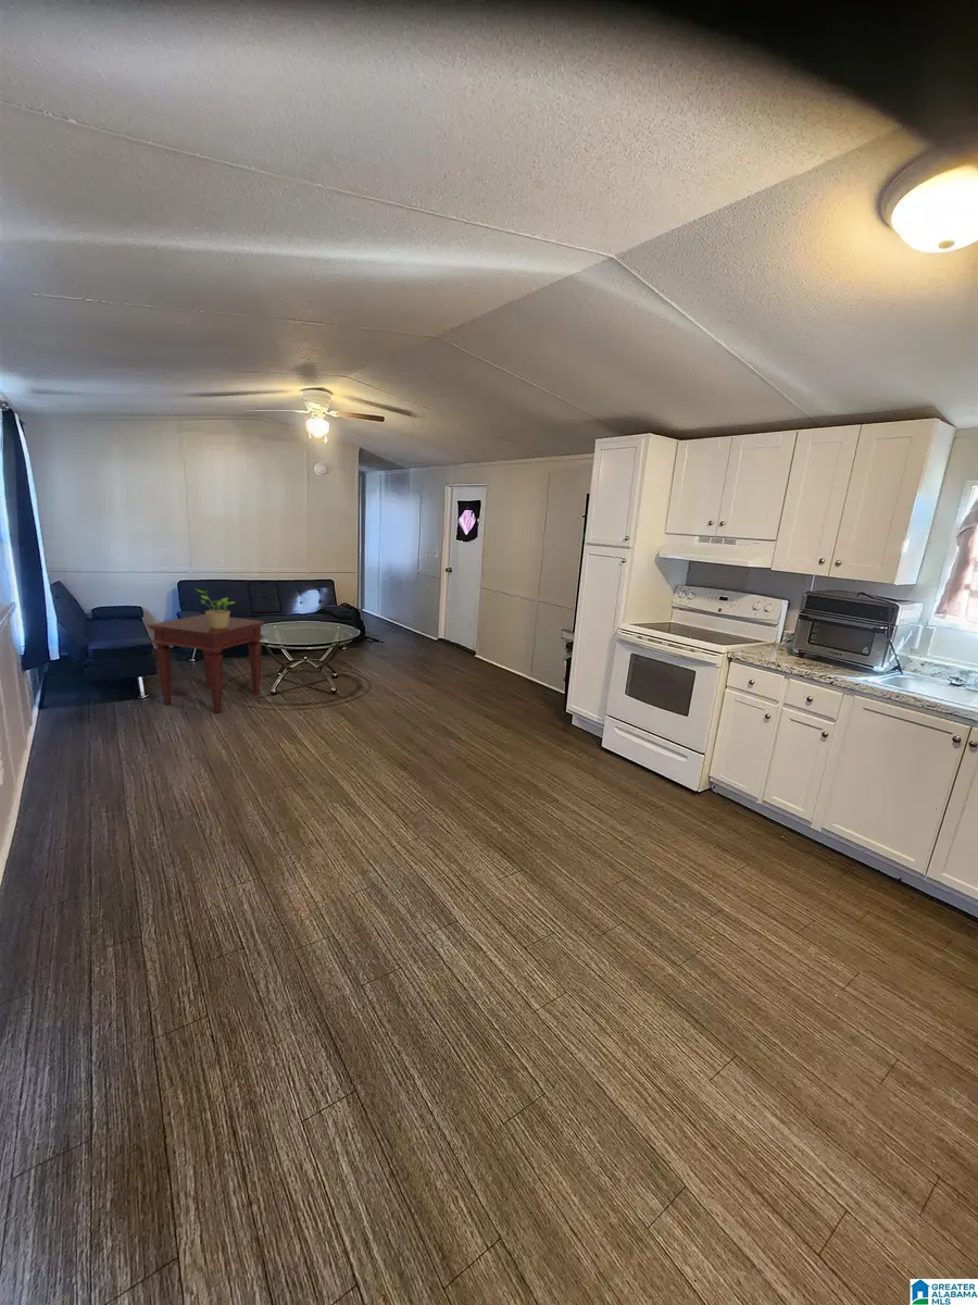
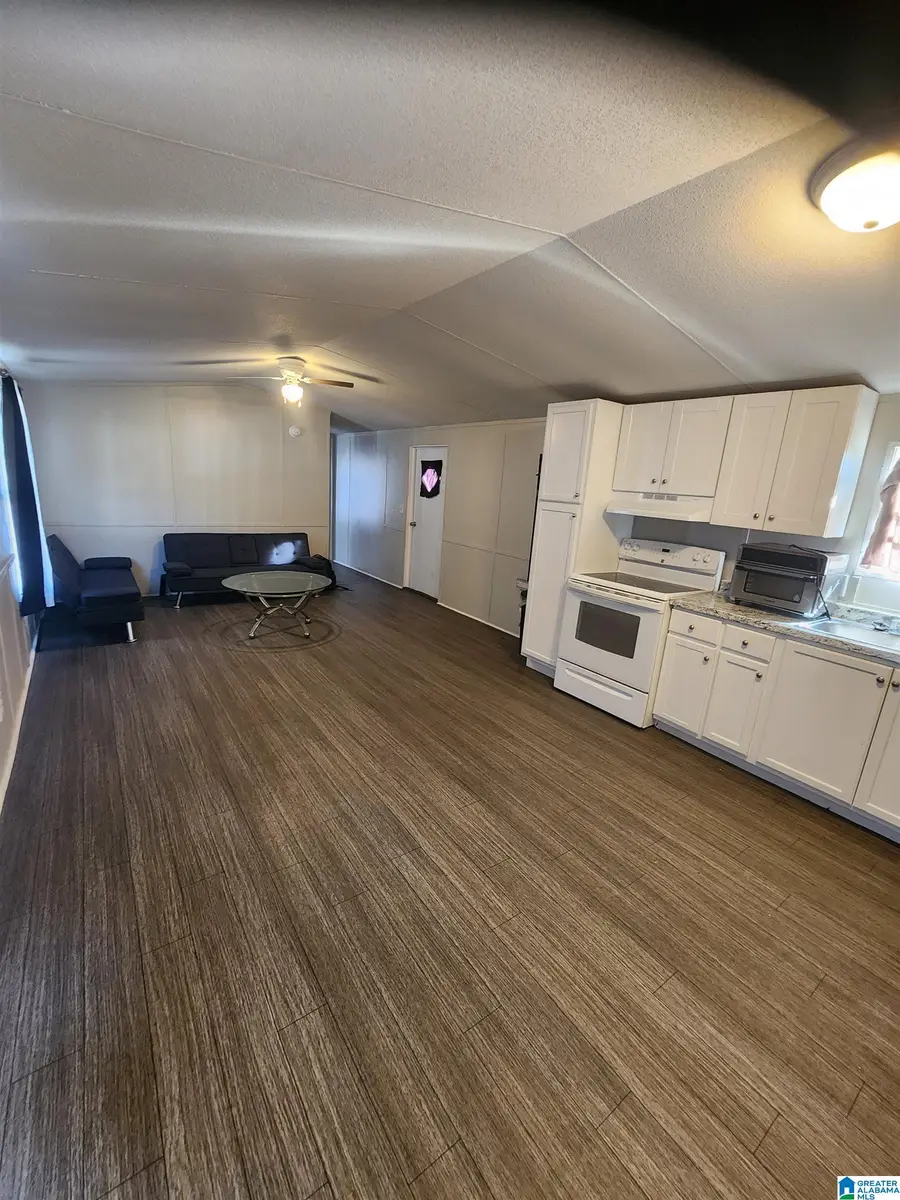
- side table (211, 661)
- potted plant (216, 608)
